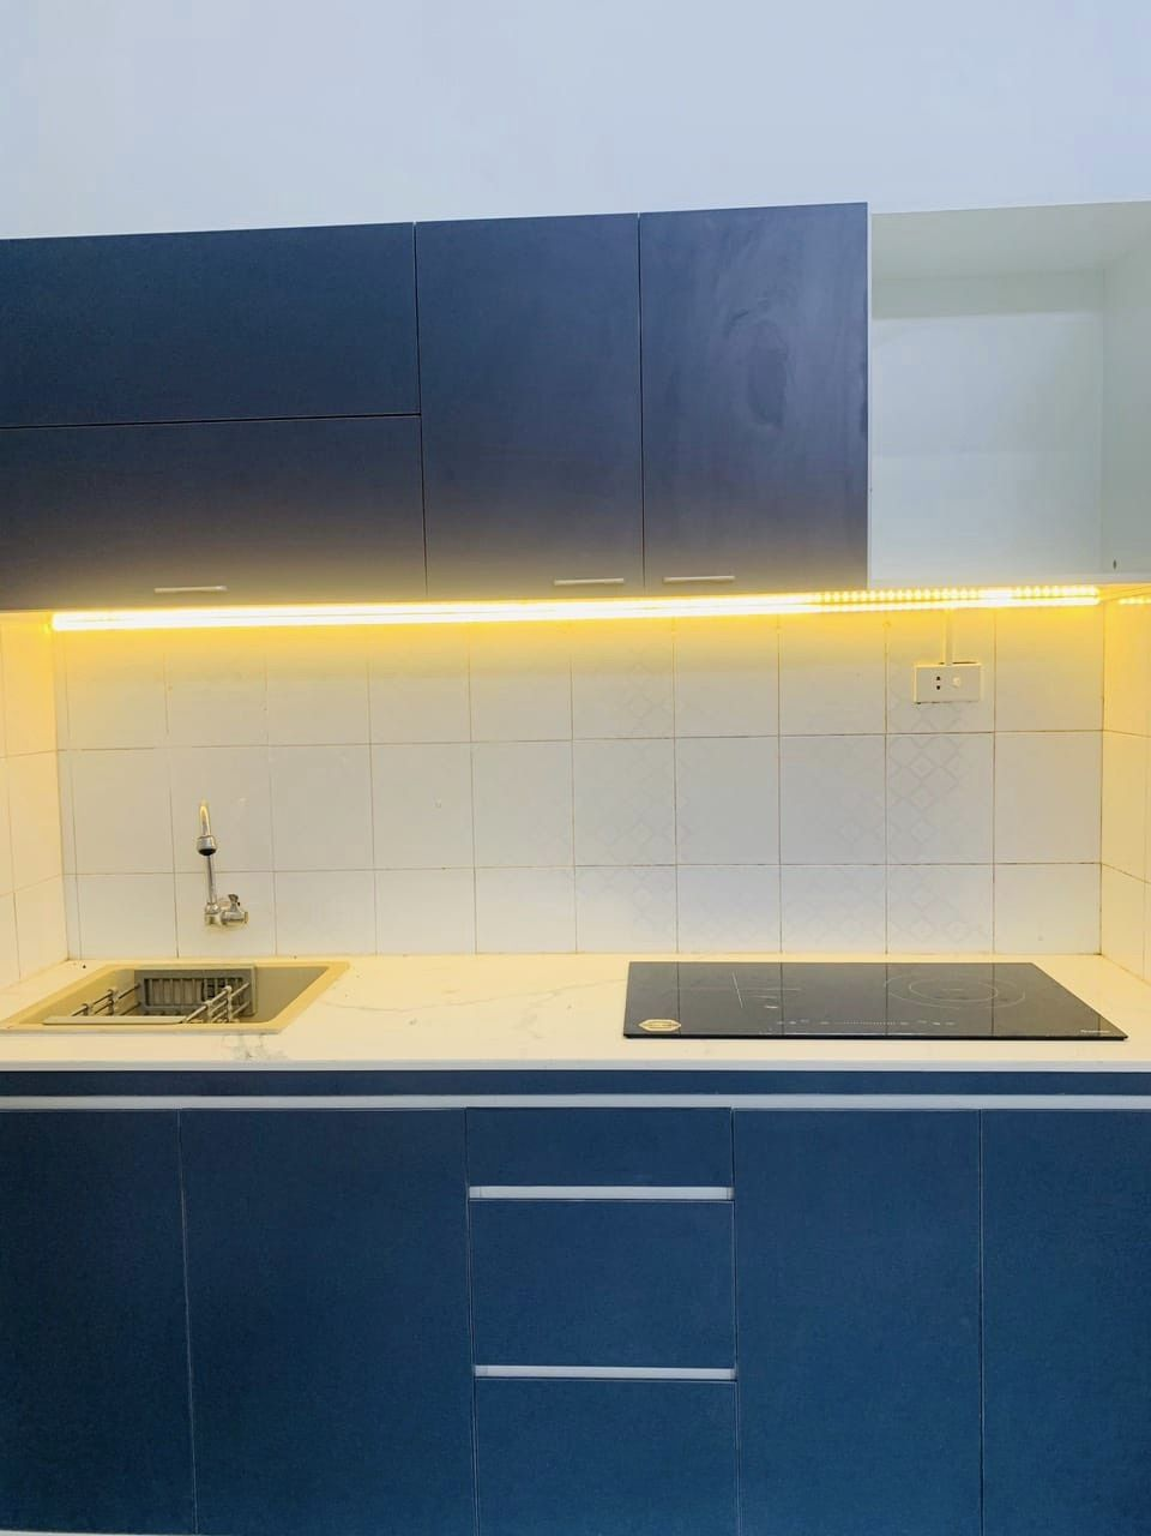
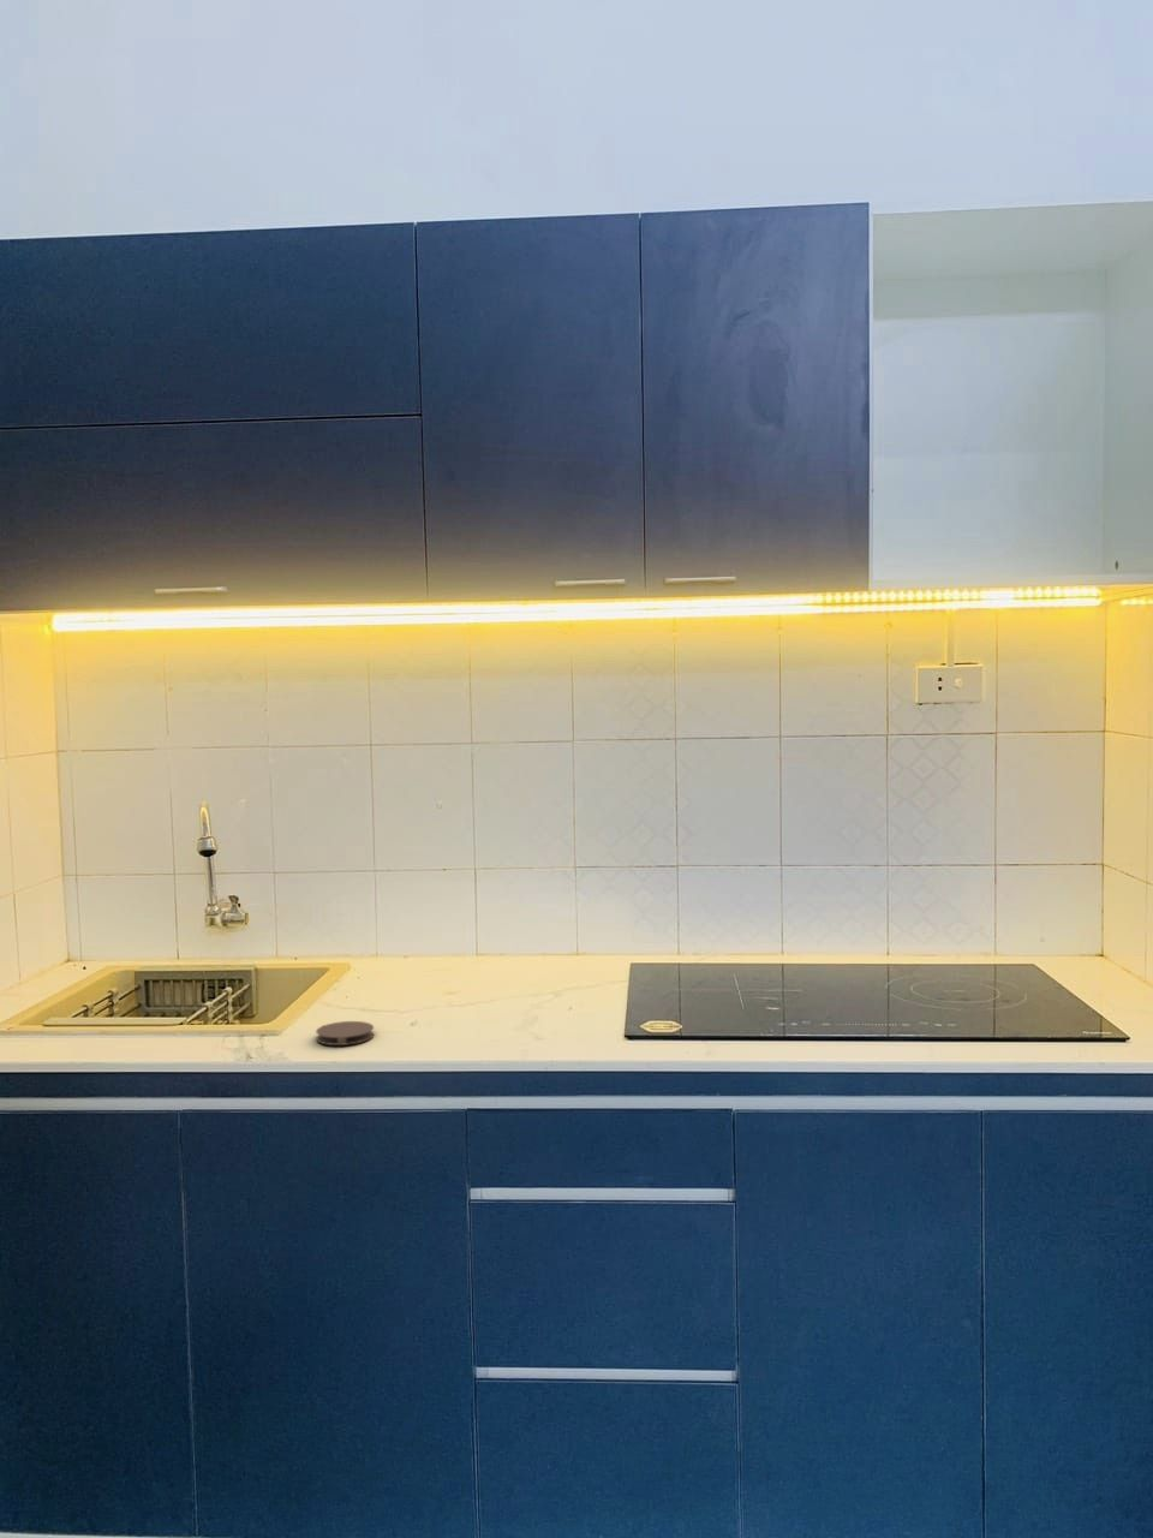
+ coaster (345, 1032)
